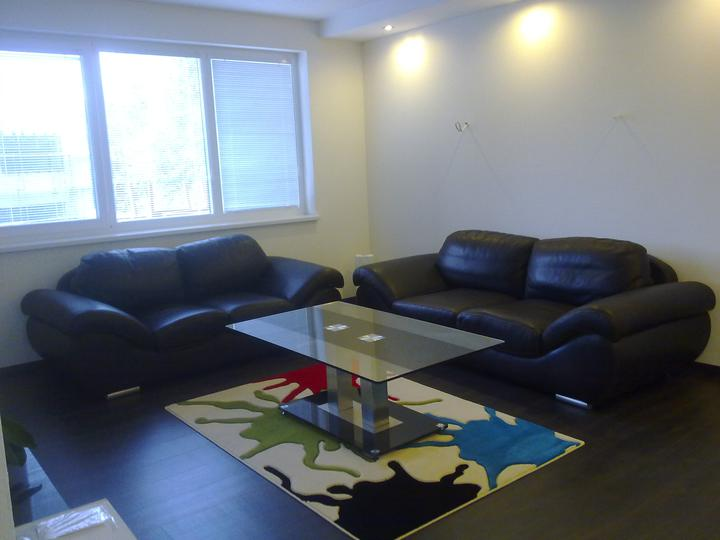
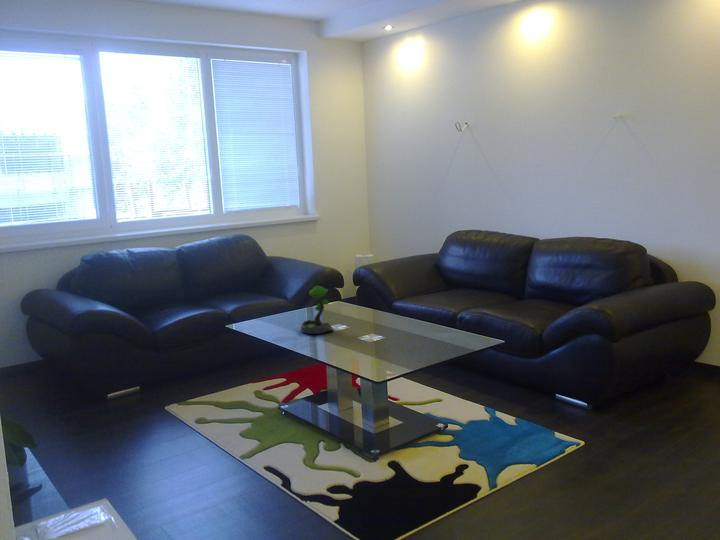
+ plant (316, 308)
